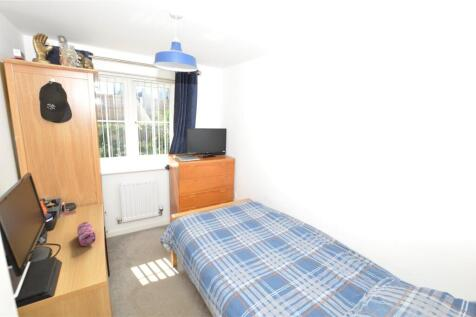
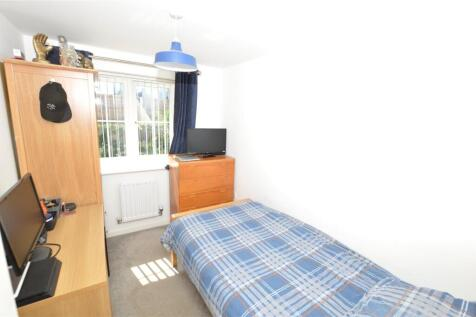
- pencil case (86, 233)
